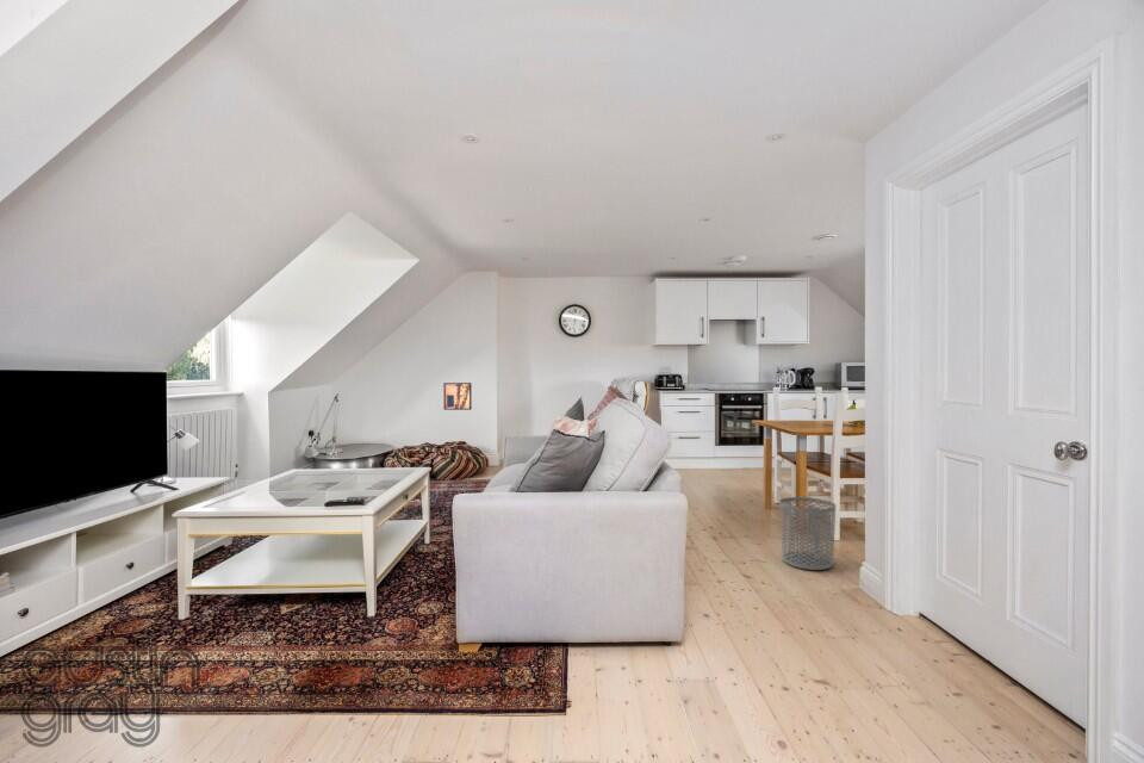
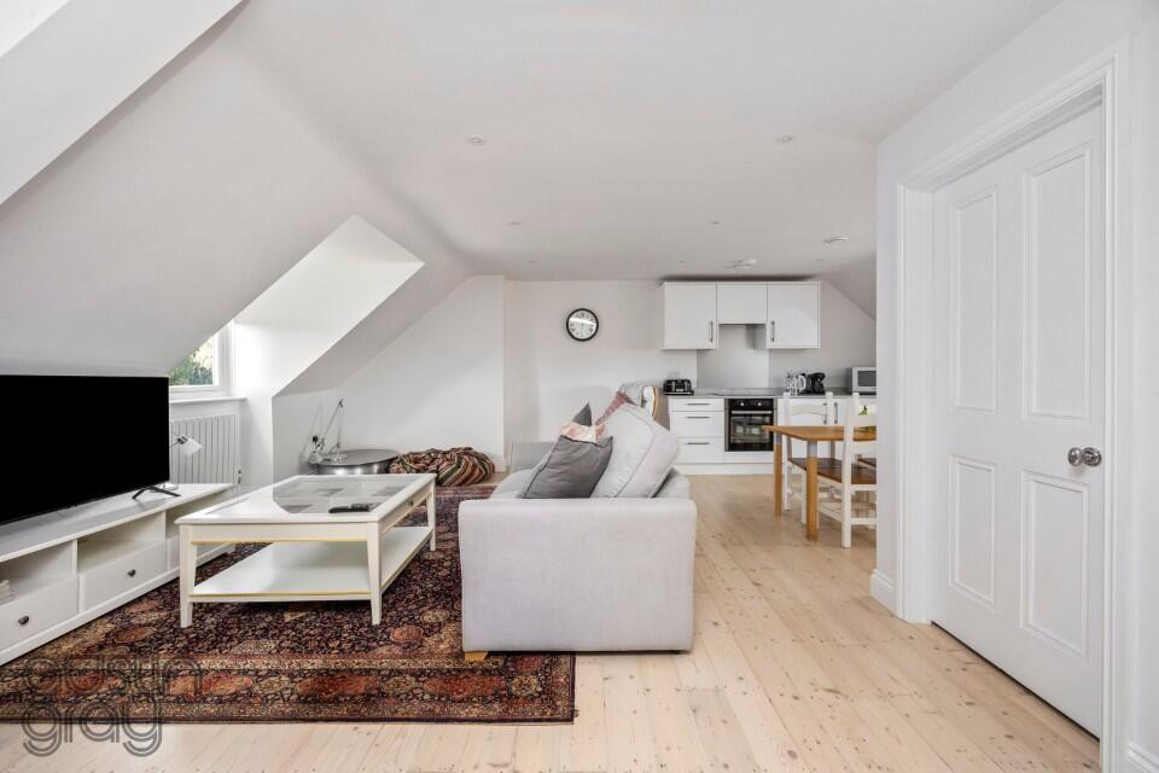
- waste bin (807, 532)
- wall art (458, 396)
